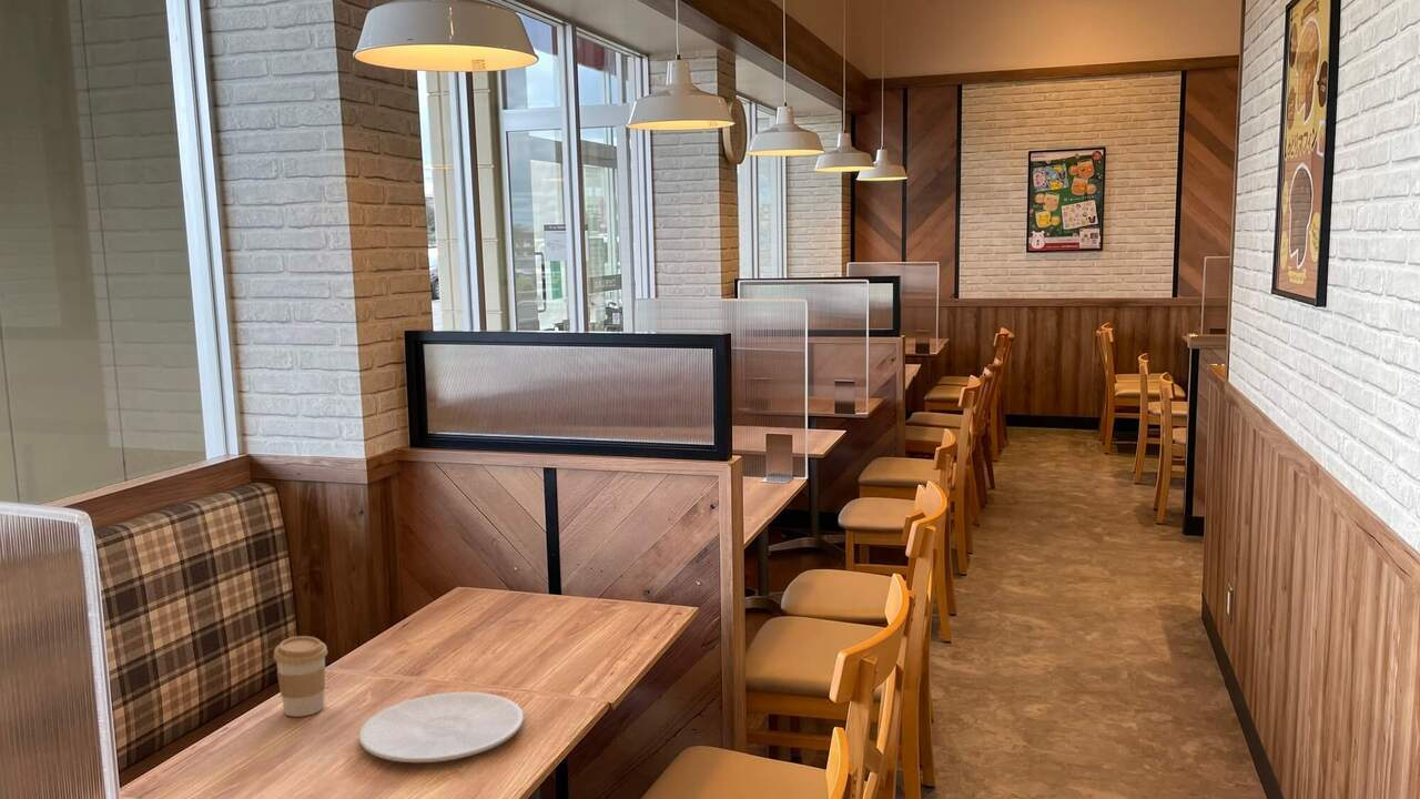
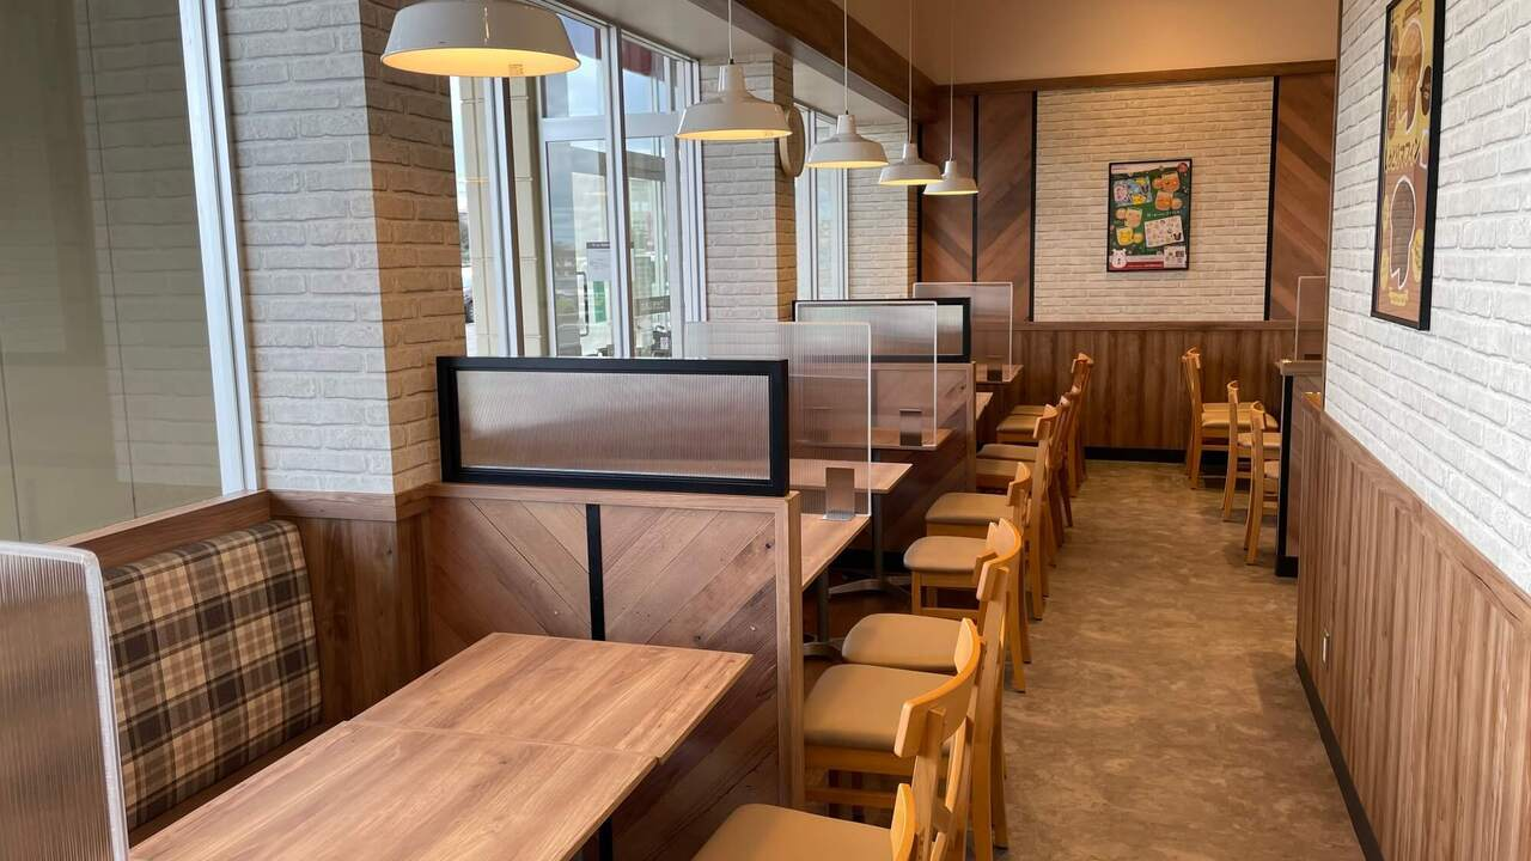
- coffee cup (302, 675)
- plate (443, 727)
